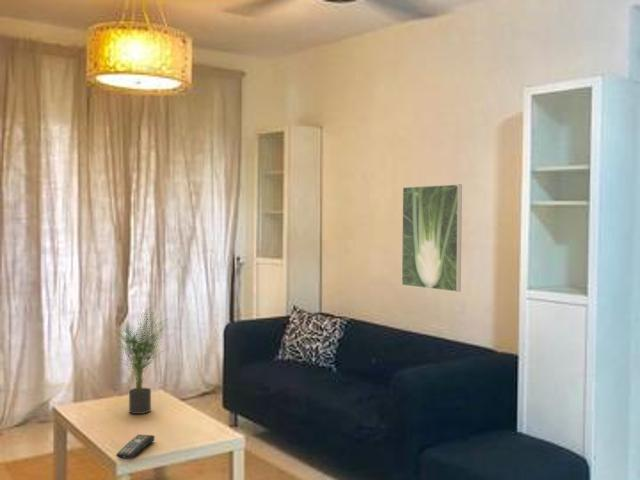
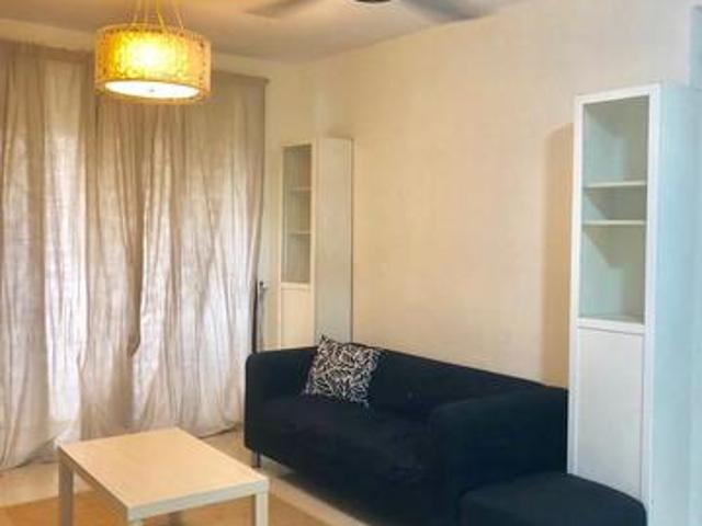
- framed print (430, 237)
- potted plant (137, 357)
- remote control (136, 445)
